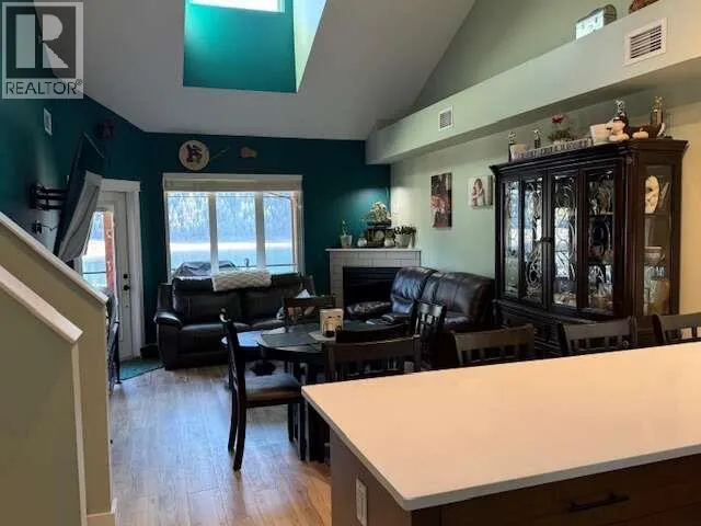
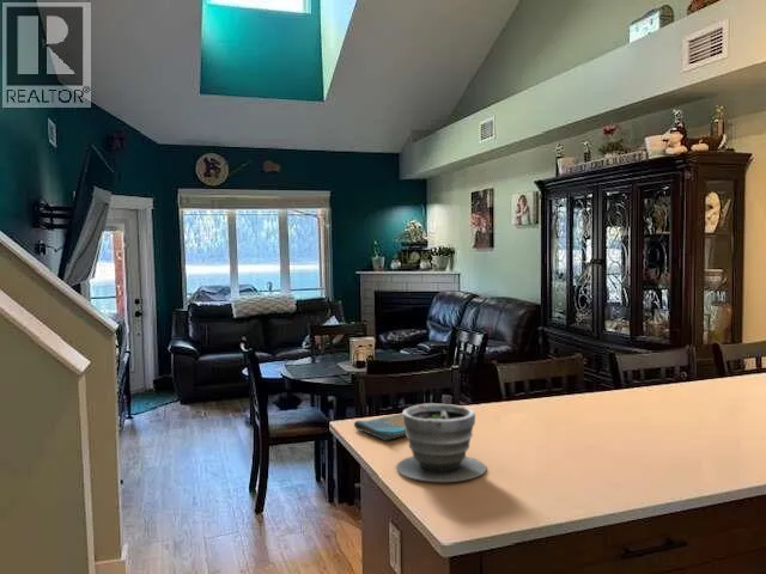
+ dish towel (400, 423)
+ planter (440, 439)
